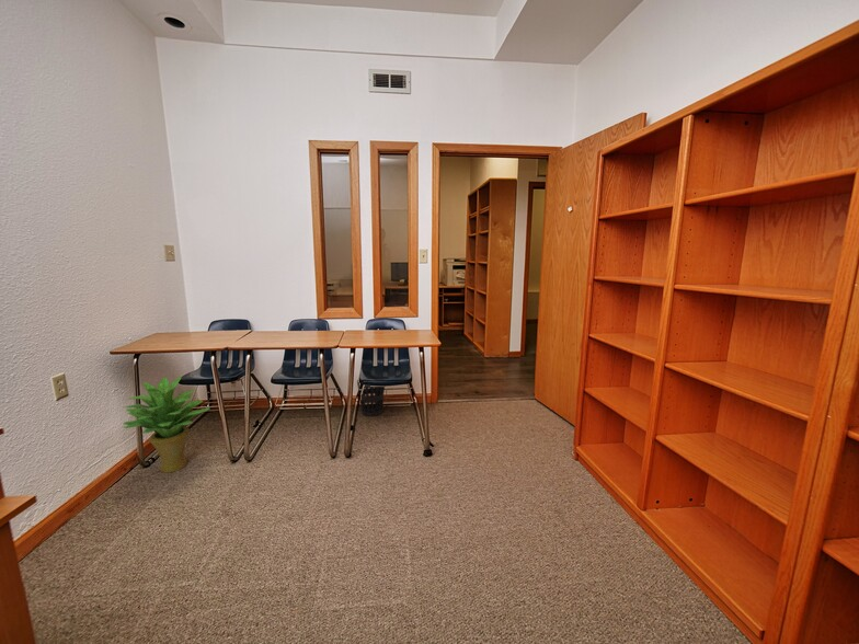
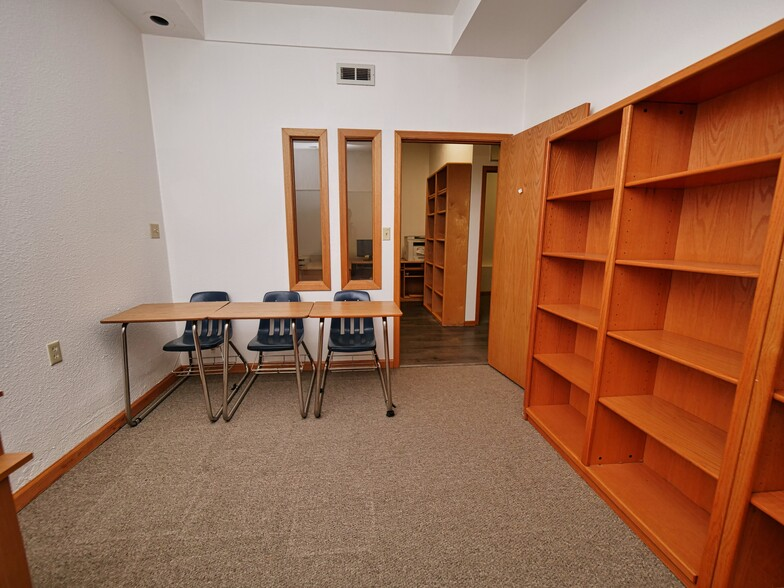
- wastebasket (371, 395)
- potted plant (168, 424)
